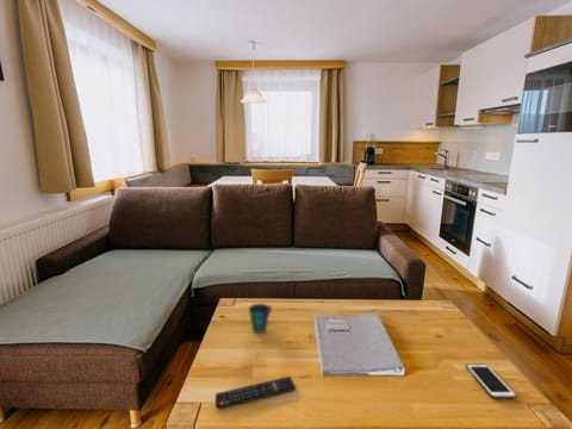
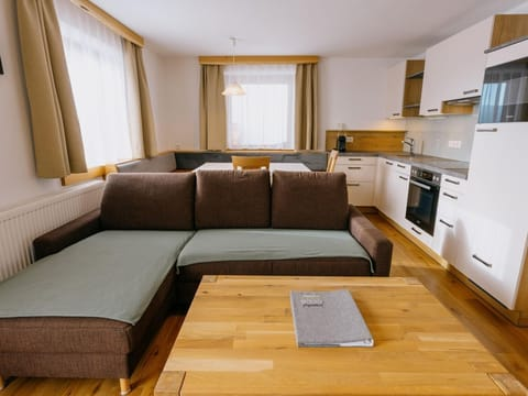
- remote control (255, 392)
- cell phone (489, 380)
- cup (261, 317)
